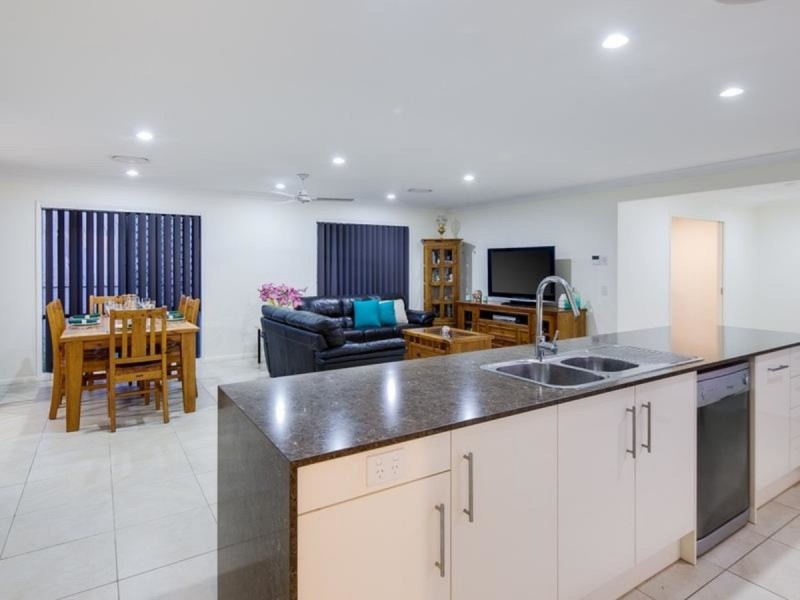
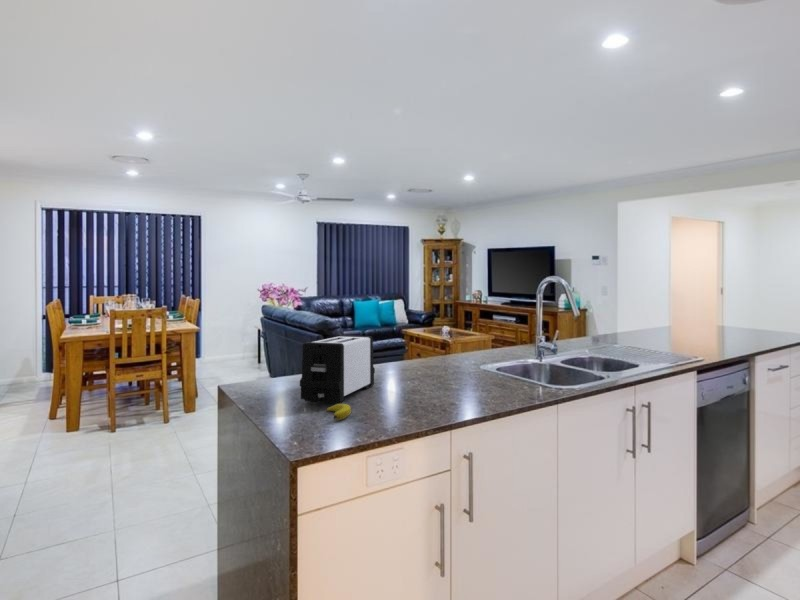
+ banana (339, 410)
+ toaster (339, 366)
